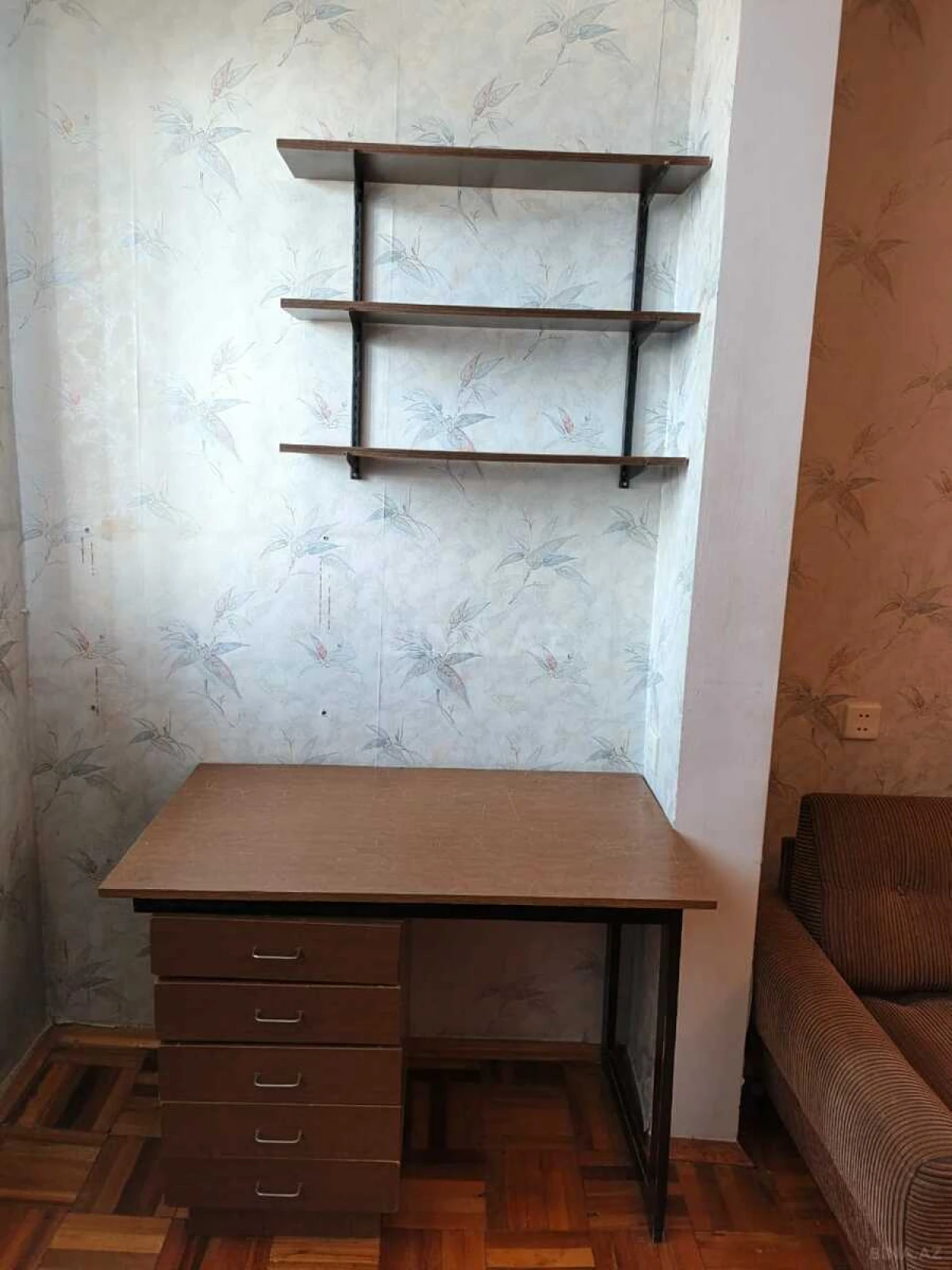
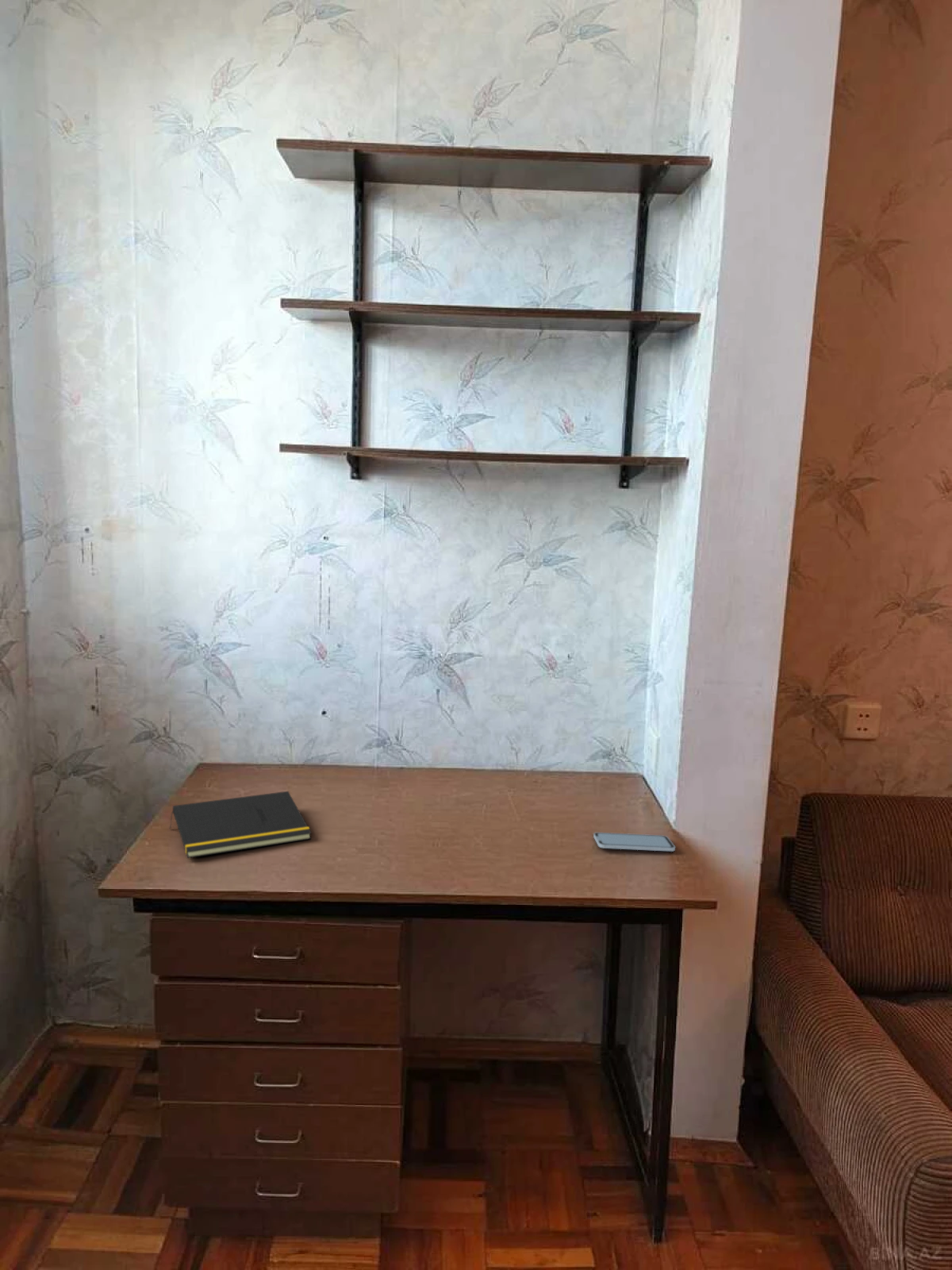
+ notepad (241, 822)
+ smartphone (633, 841)
